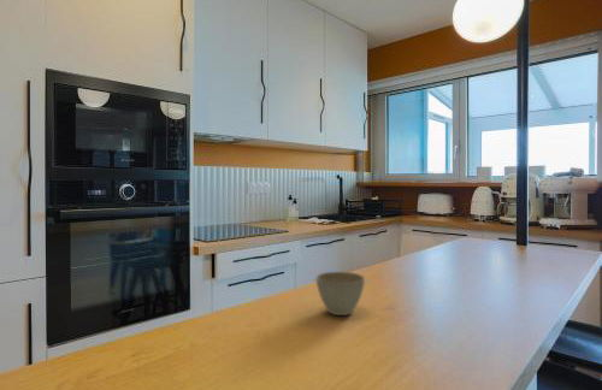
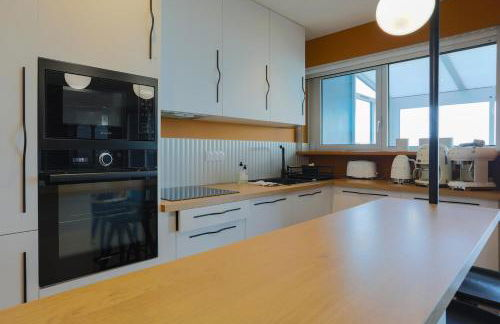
- flower pot (340, 294)
